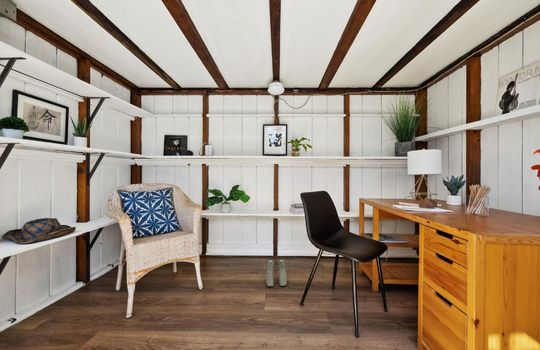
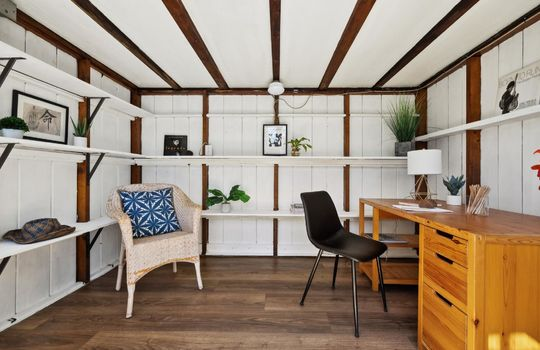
- boots (279, 271)
